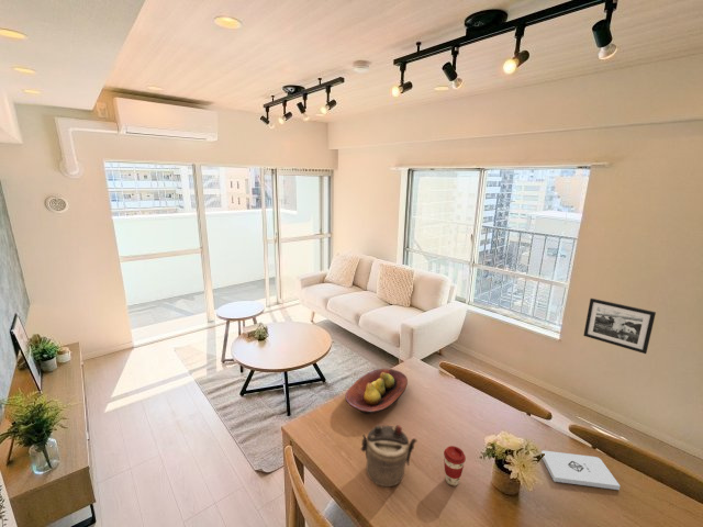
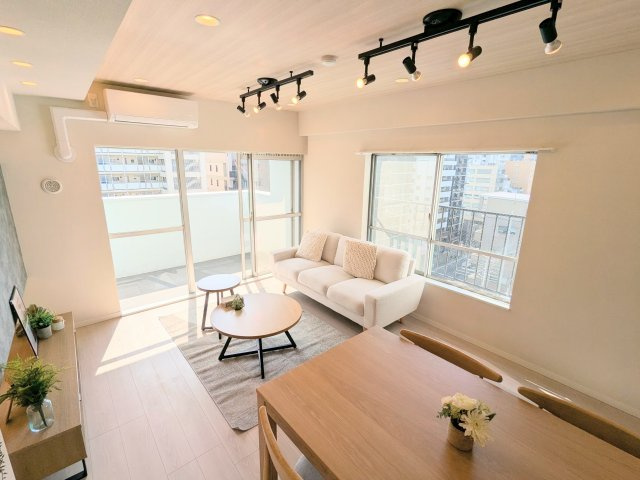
- teapot (388, 450)
- coffee cup (453, 467)
- fruit bowl (377, 388)
- picture frame (616, 324)
- notepad (577, 469)
